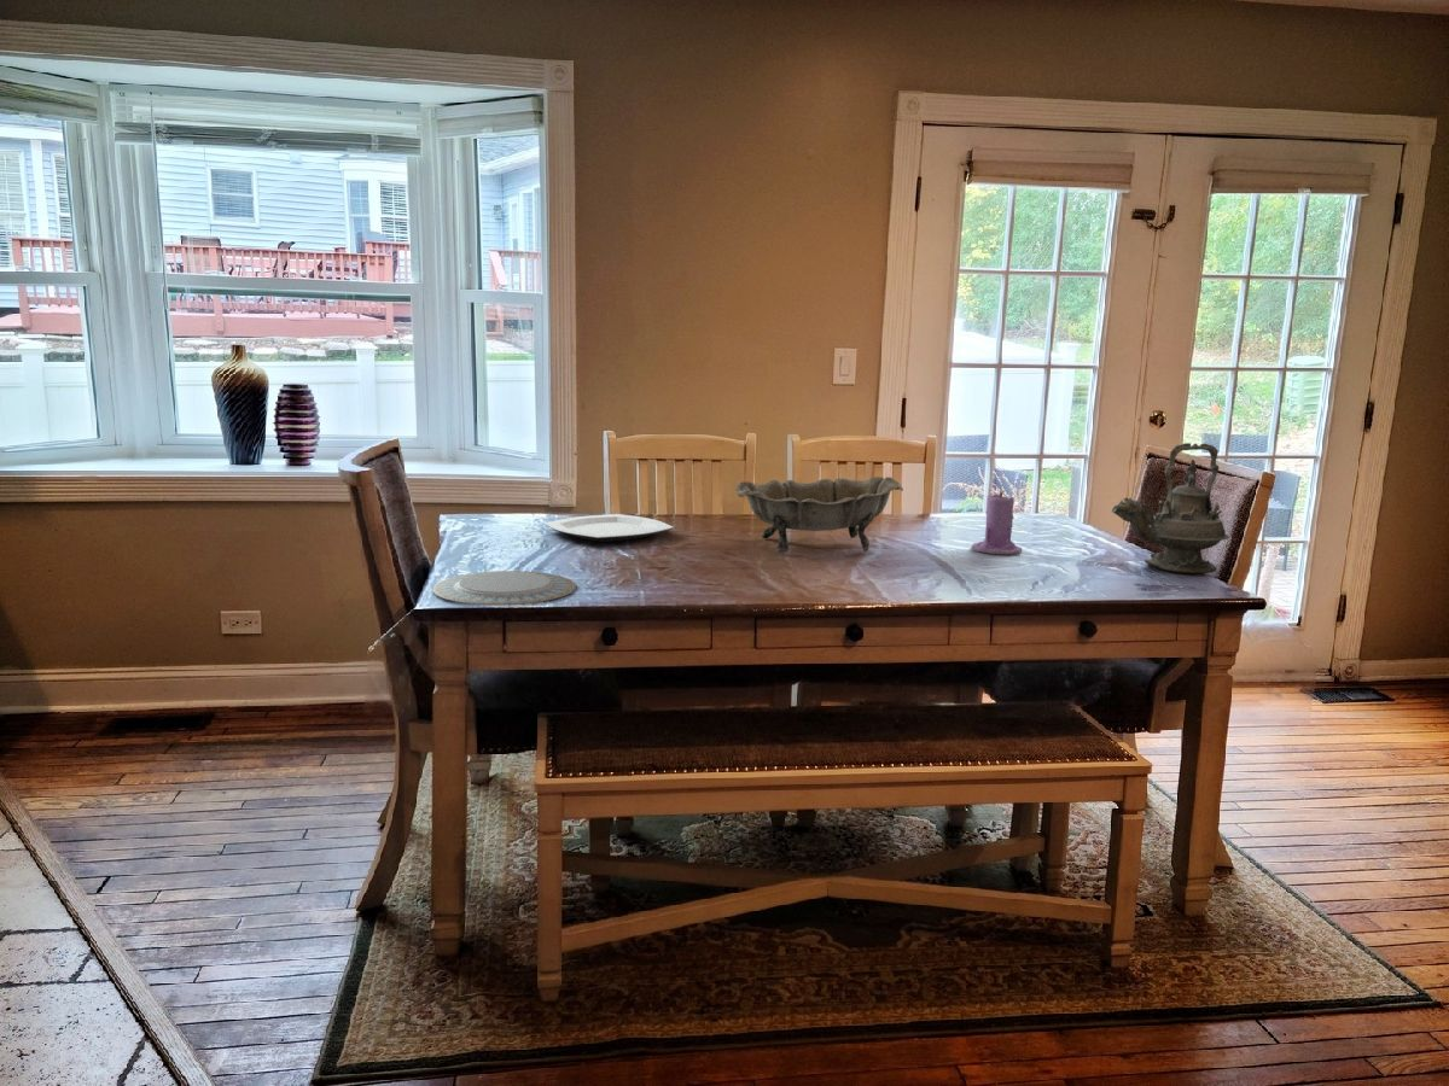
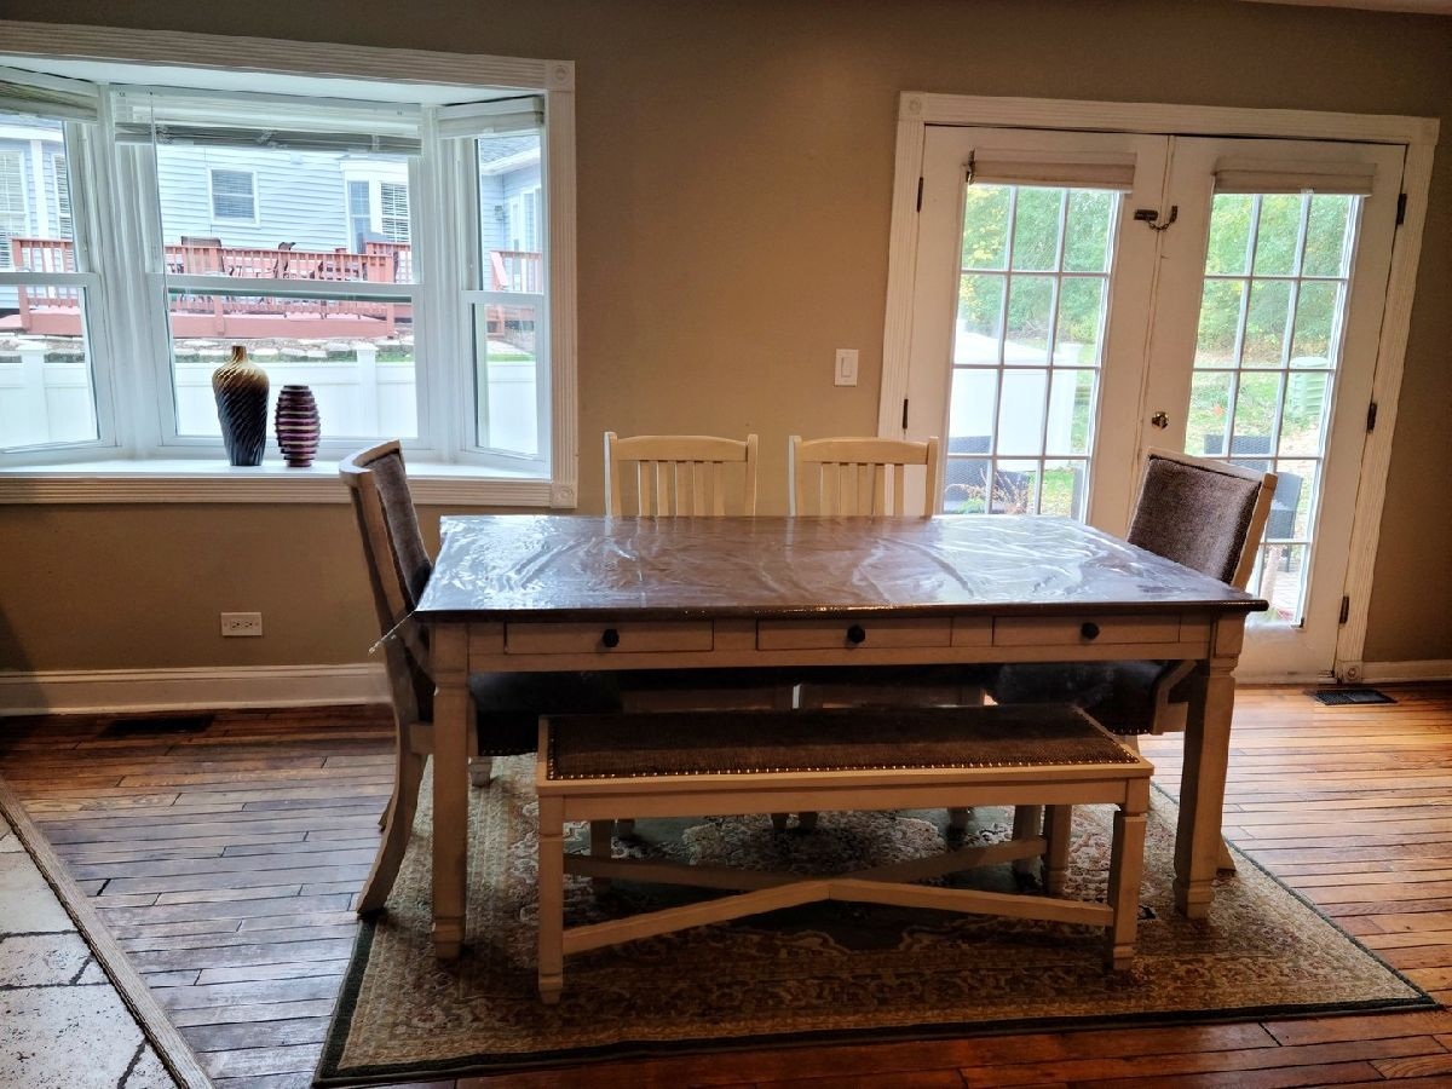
- decorative bowl (816, 512)
- teapot (1166, 506)
- plate (609, 529)
- chinaware (505, 584)
- candle (997, 518)
